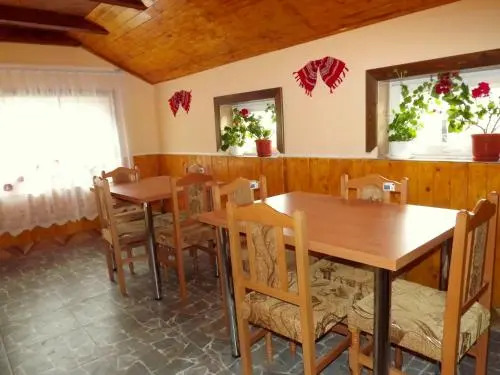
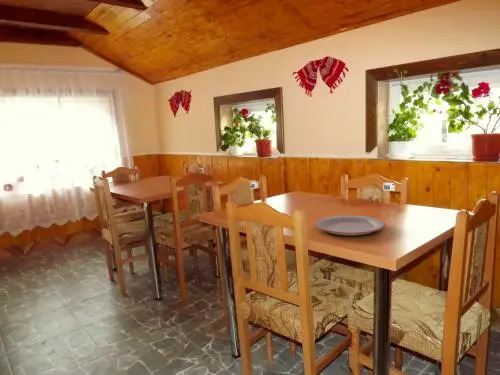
+ plate (349, 225)
